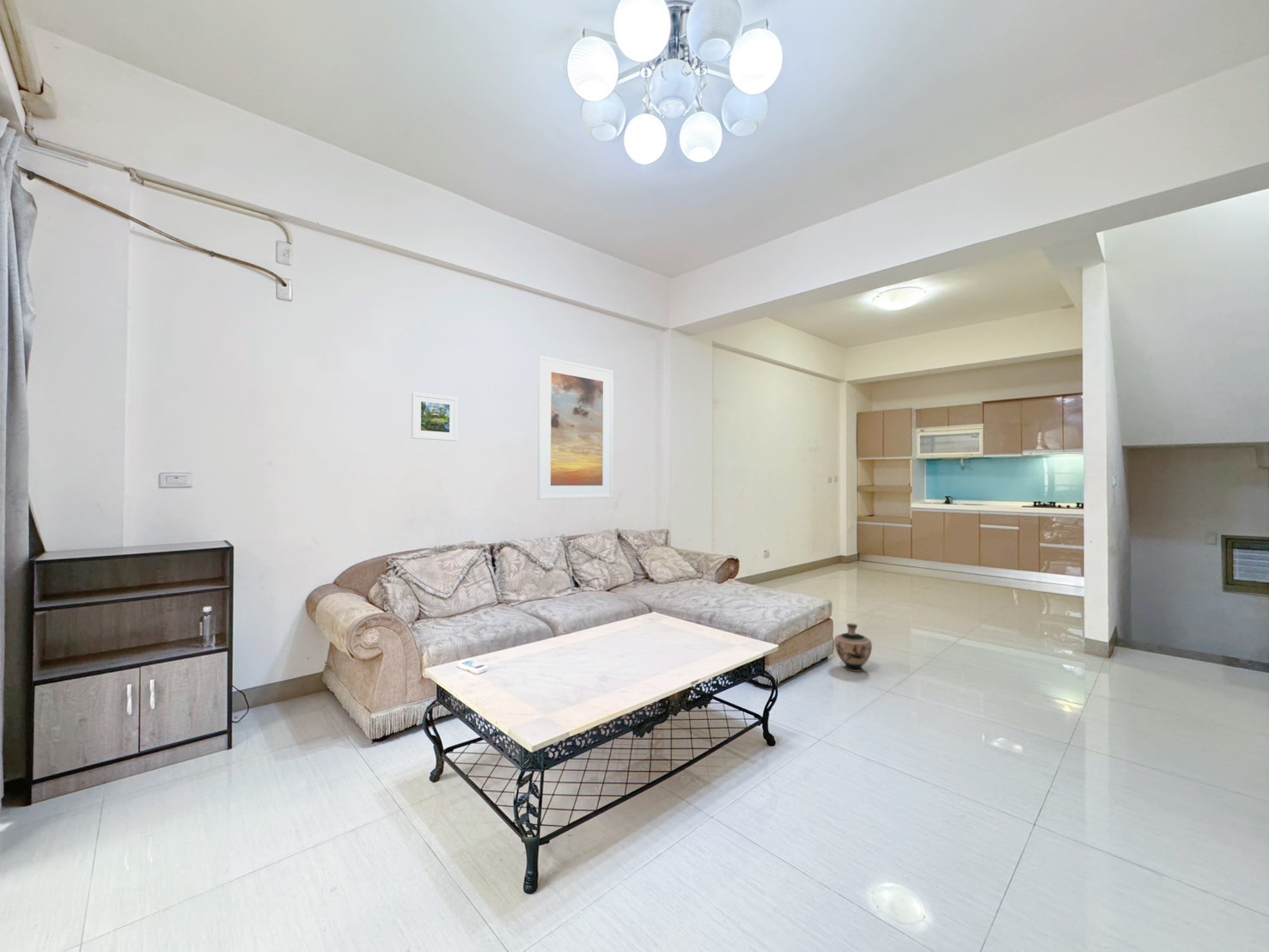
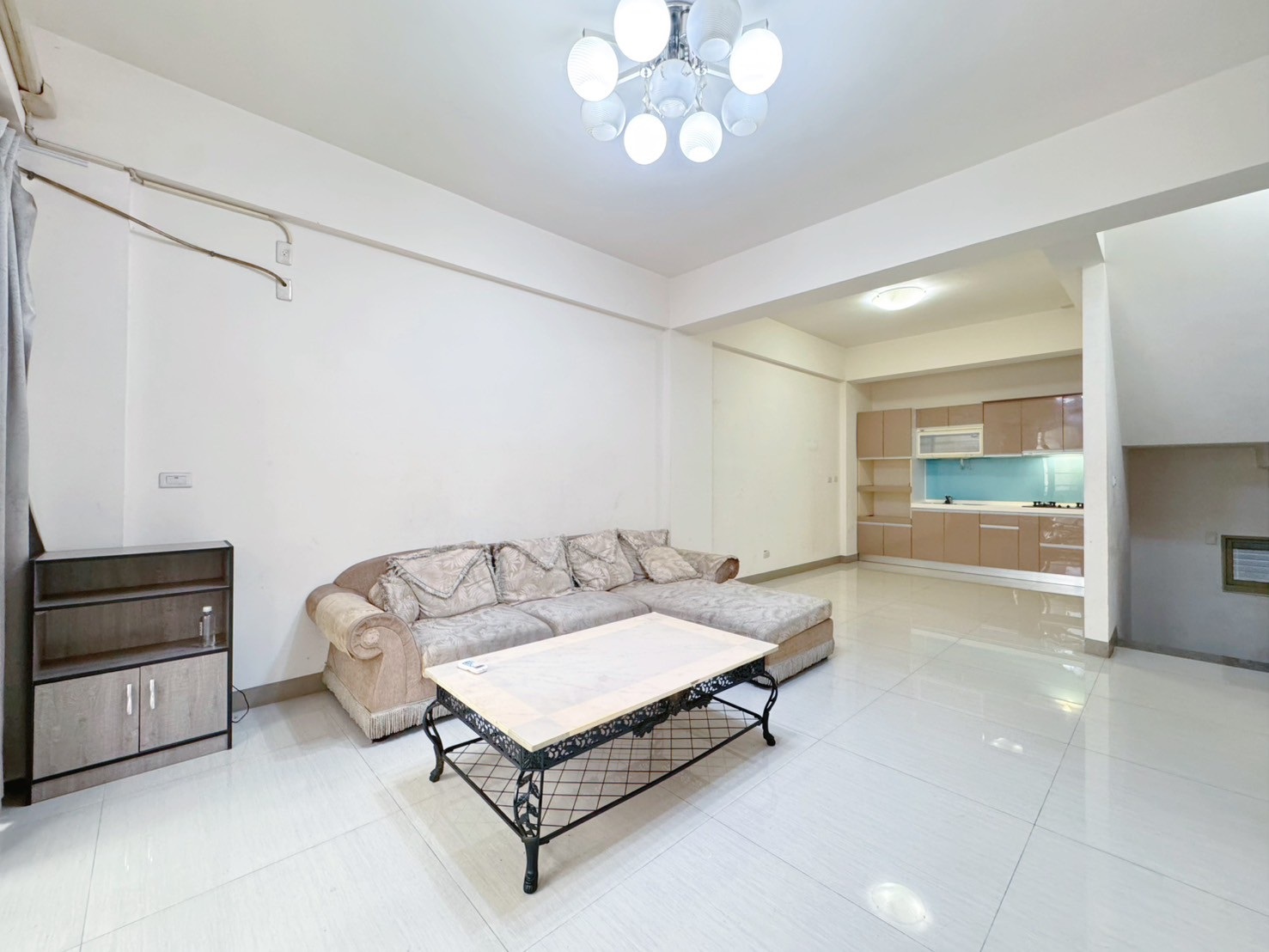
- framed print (435, 417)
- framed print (577, 430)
- ceramic jug (852, 646)
